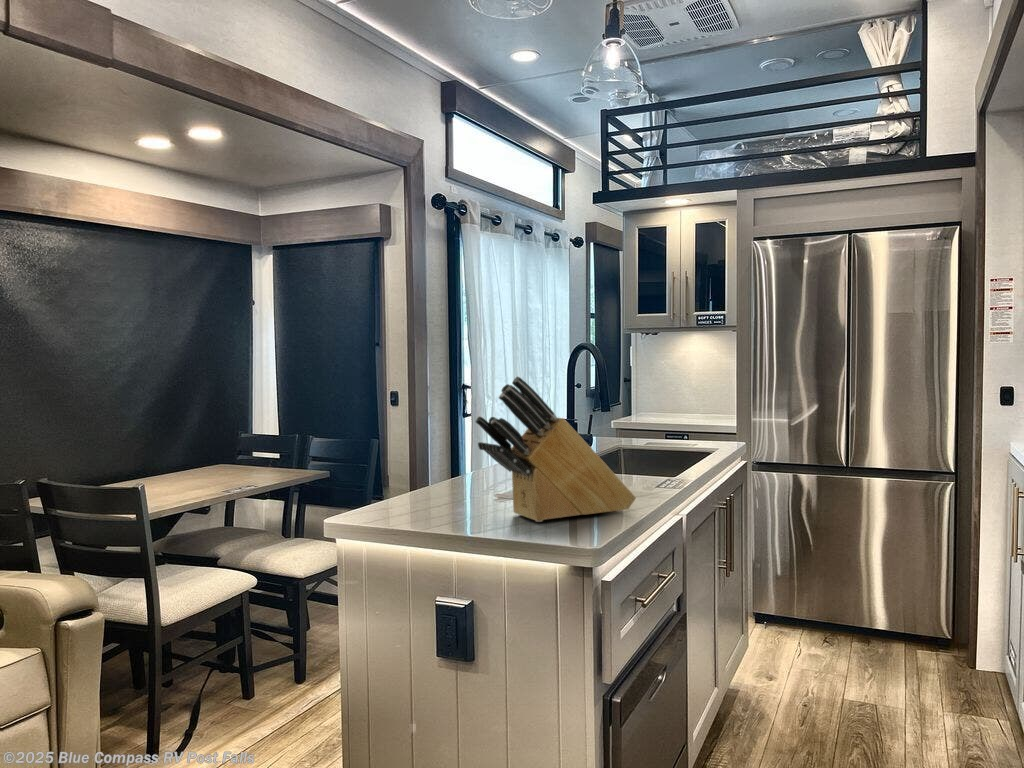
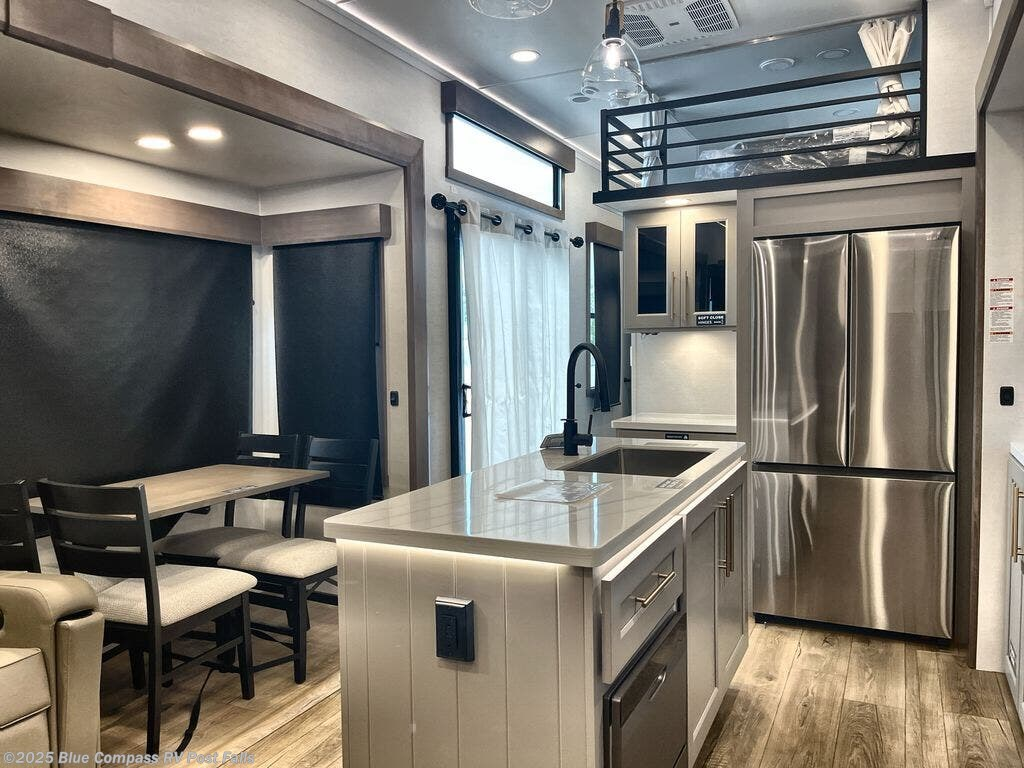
- knife block (555, 445)
